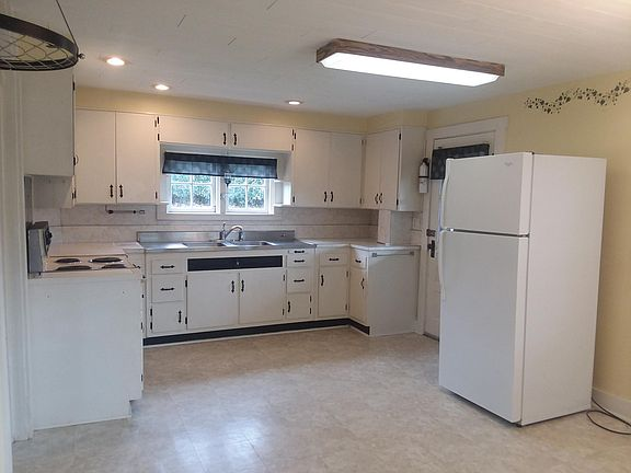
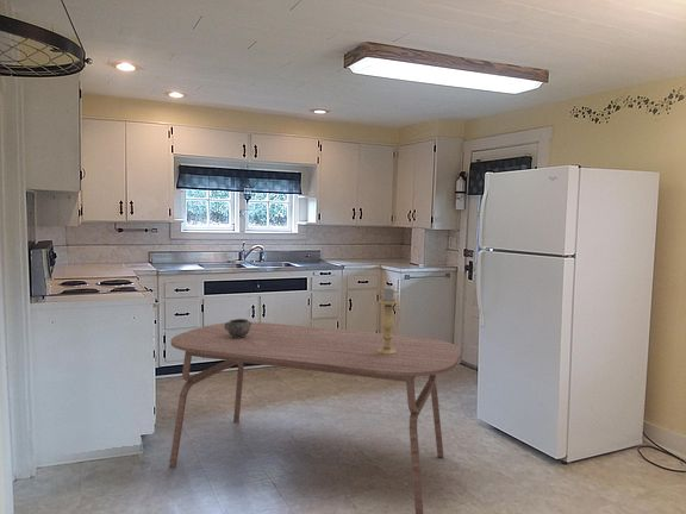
+ dining table (313, 370)
+ decorative bowl (237, 328)
+ candle holder (387, 319)
